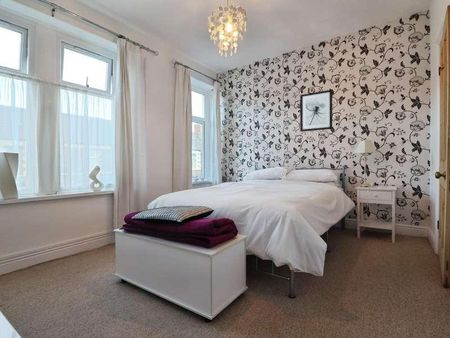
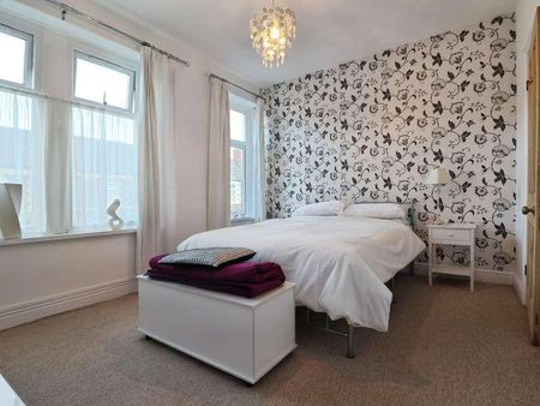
- wall art (315, 111)
